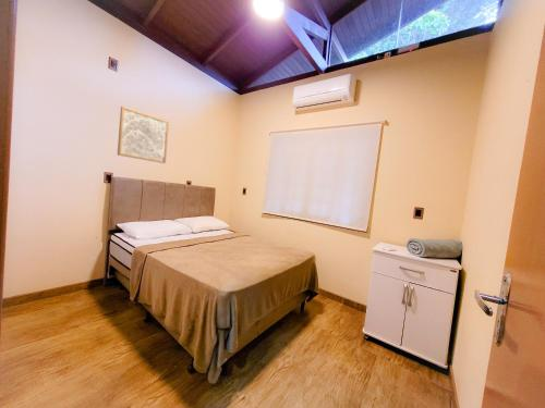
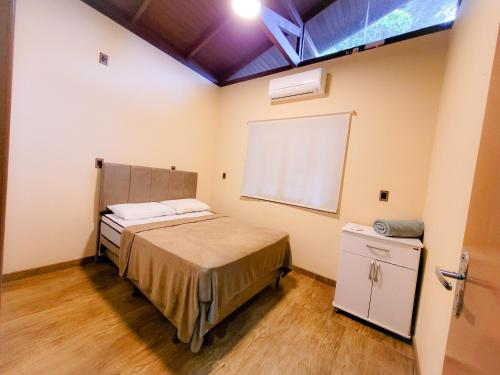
- wall art (145, 137)
